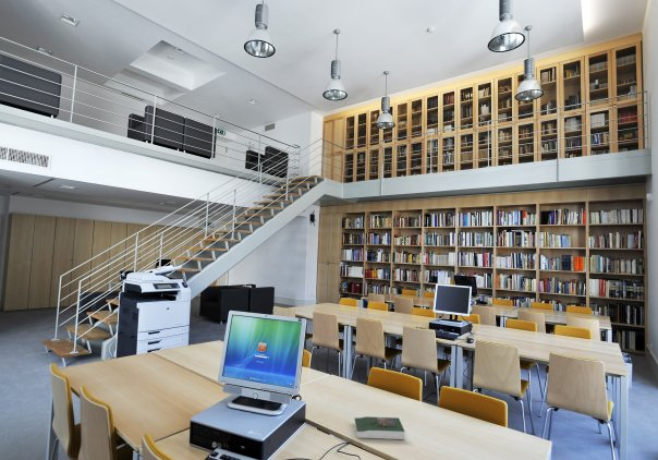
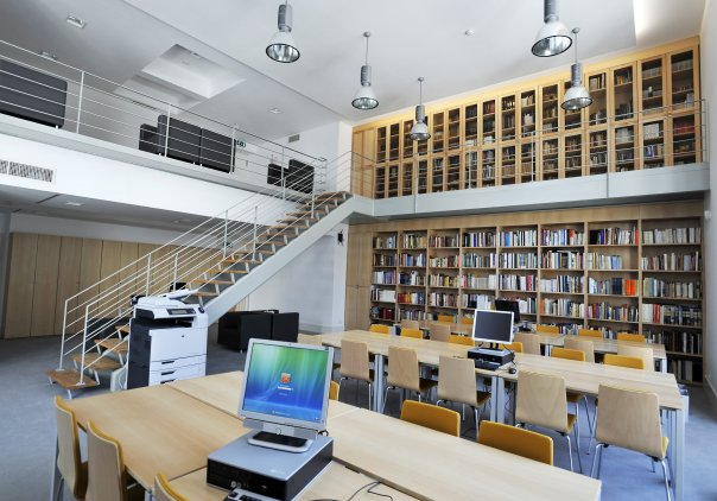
- book (378, 424)
